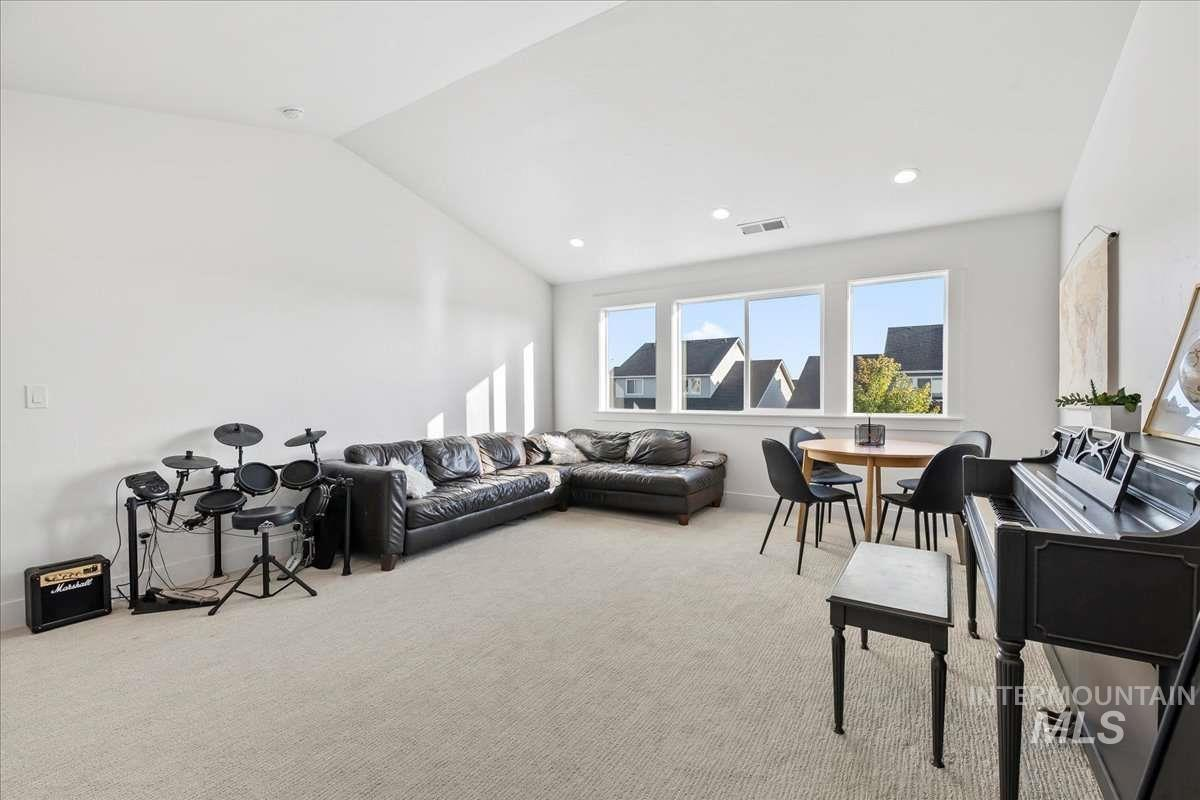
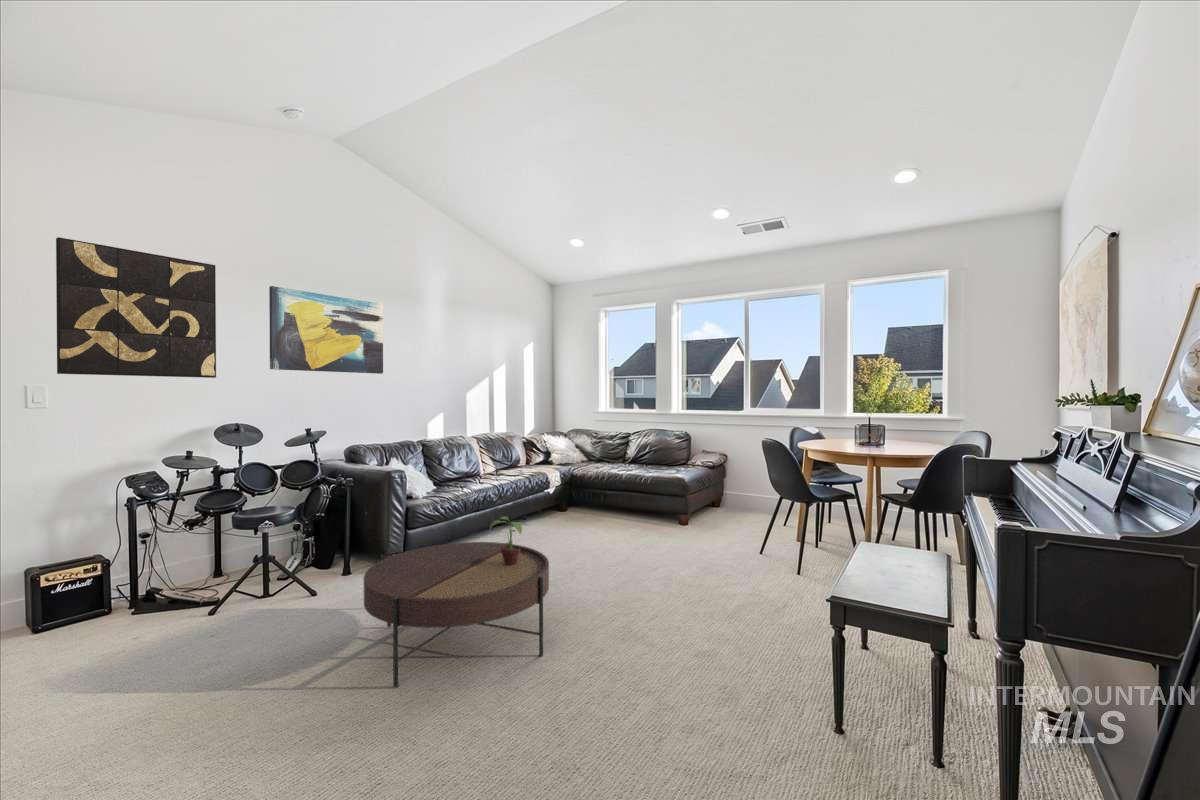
+ coffee table (460, 603)
+ wall art (331, 333)
+ potted plant (508, 537)
+ wall art (143, 314)
